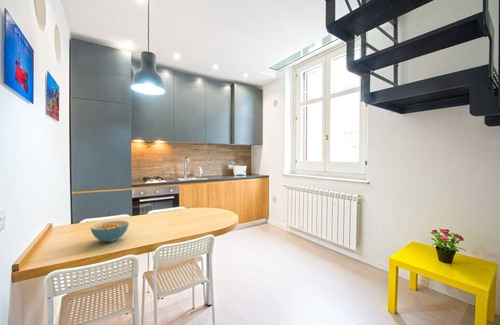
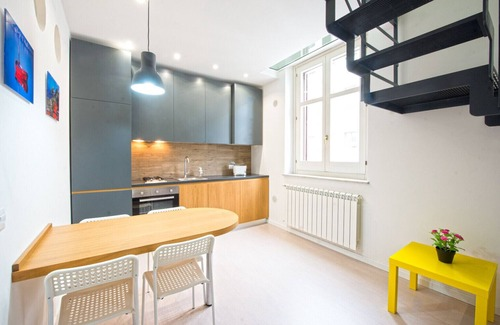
- cereal bowl (110, 232)
